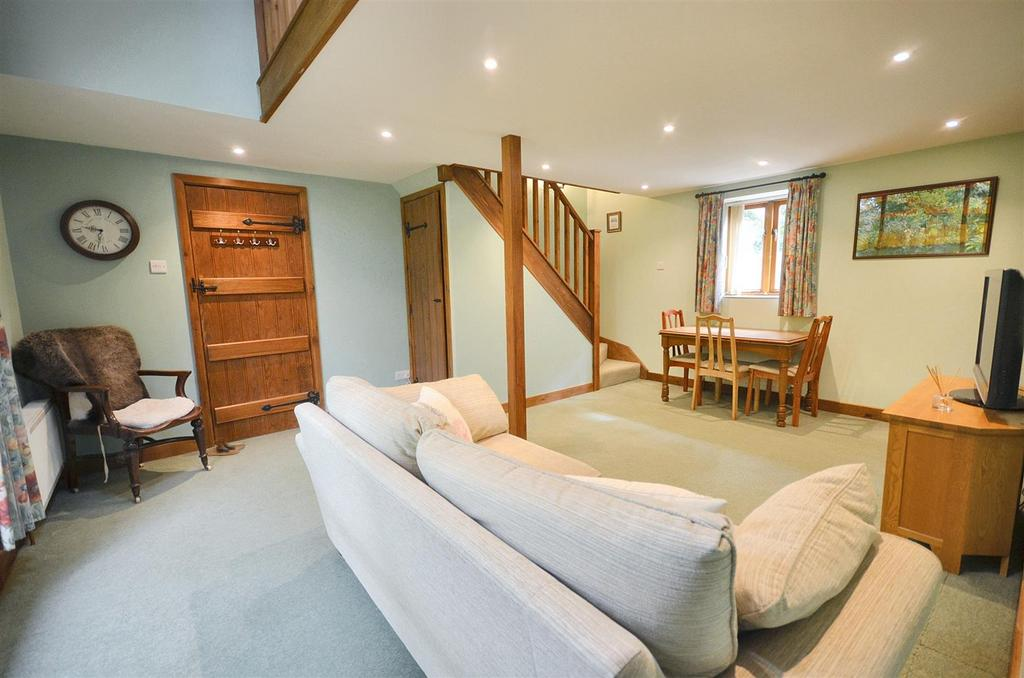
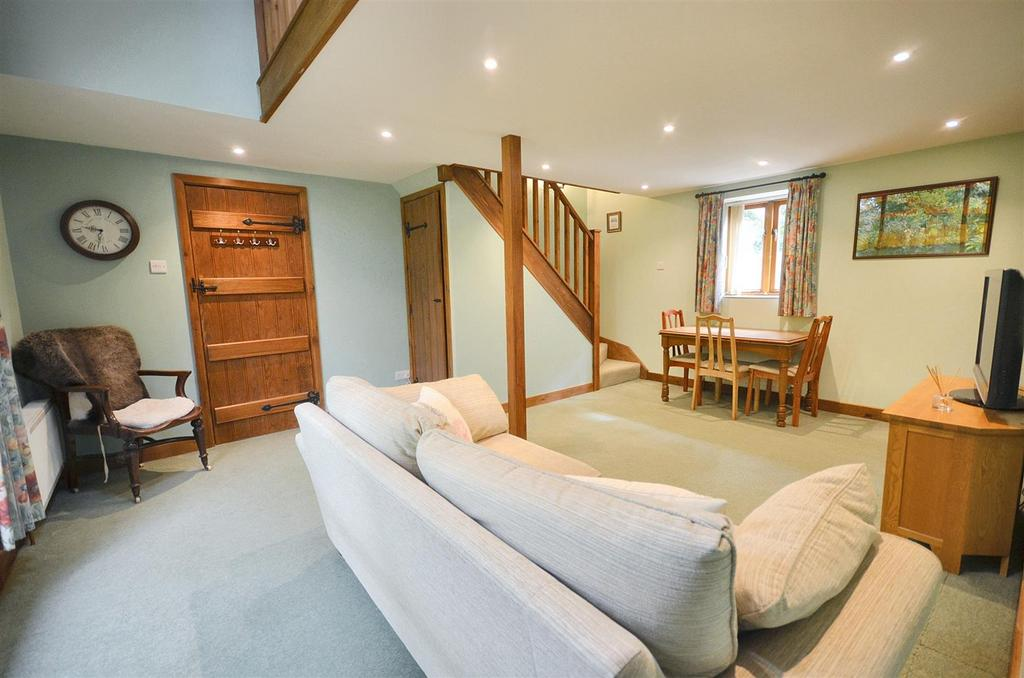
- boots (225, 444)
